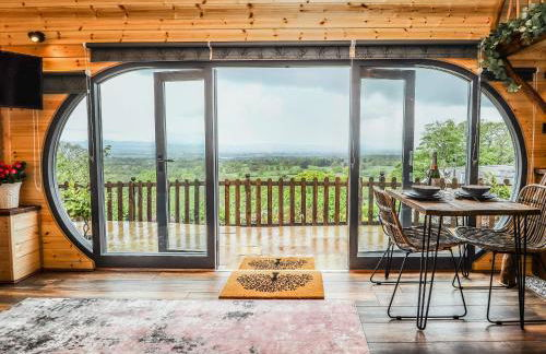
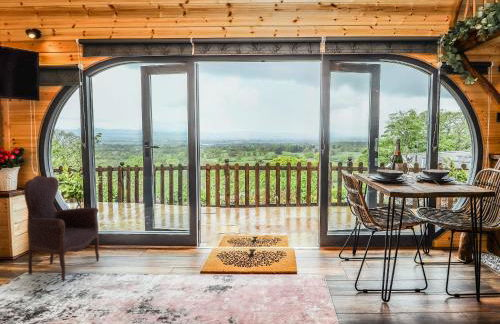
+ armchair (59, 222)
